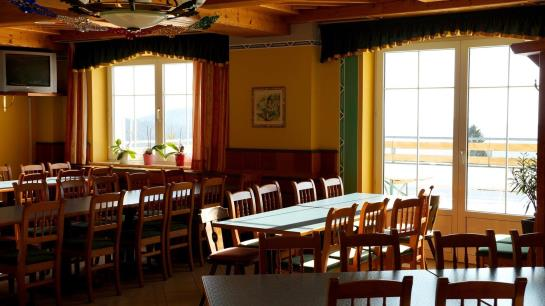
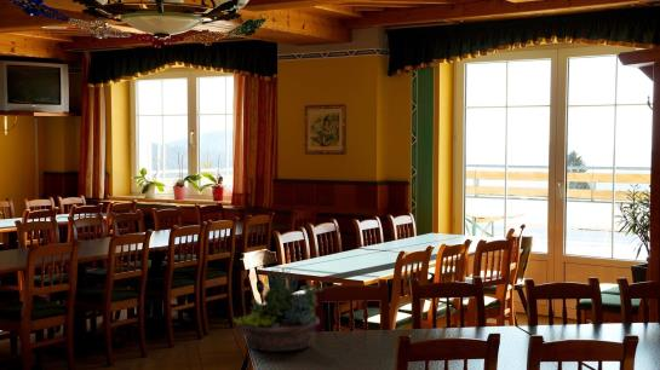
+ succulent planter (277, 307)
